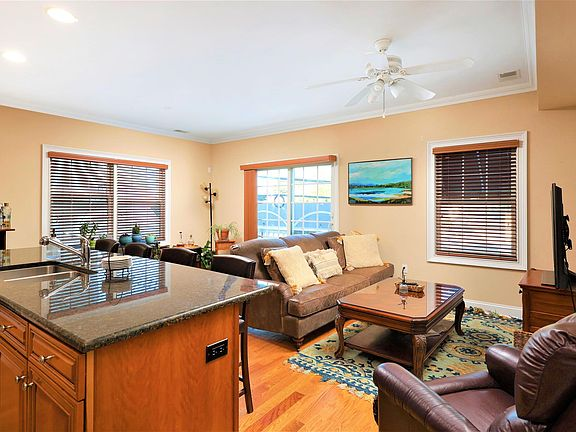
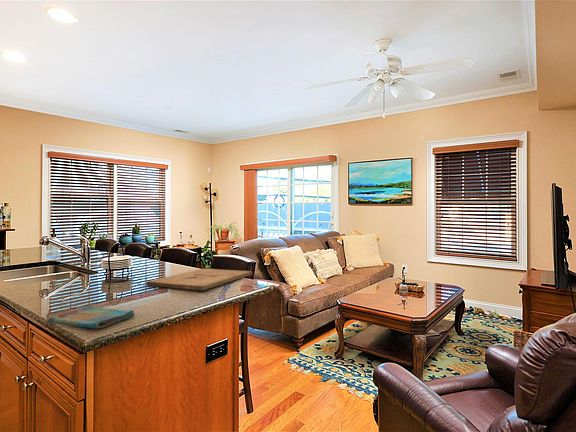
+ dish towel (92, 316)
+ cutting board (203, 277)
